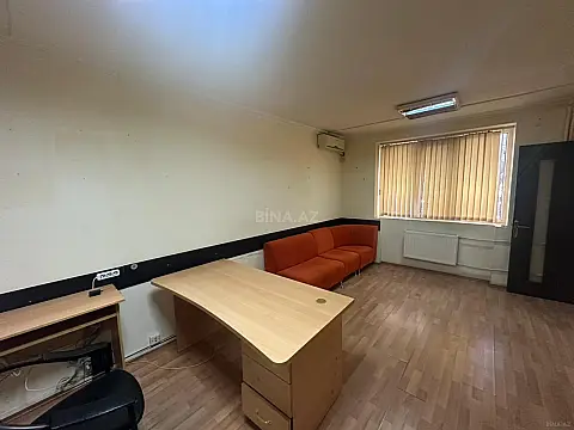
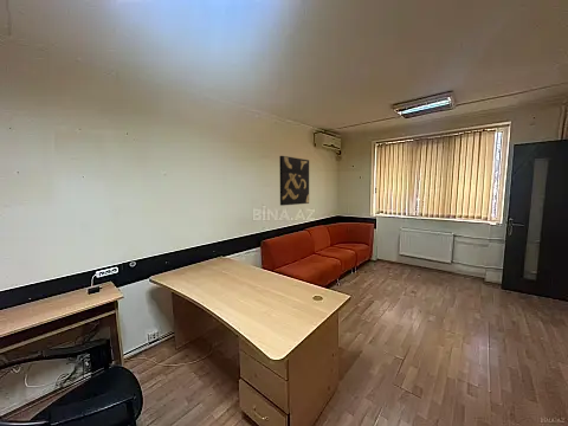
+ wall art (295, 181)
